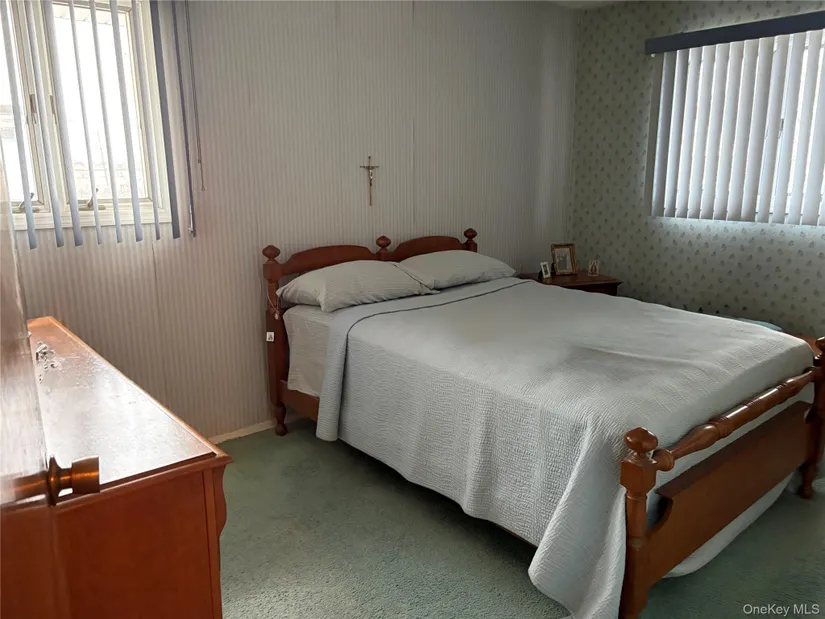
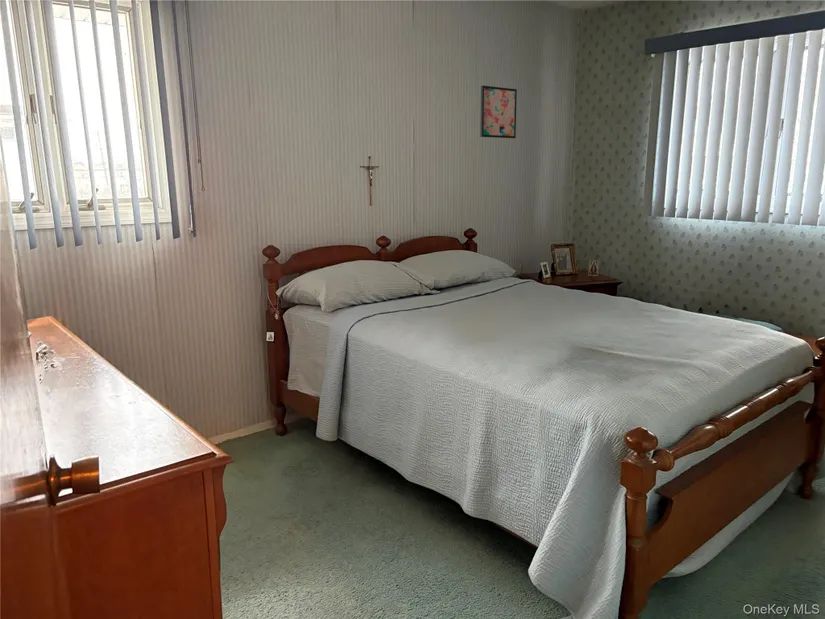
+ wall art (498, 112)
